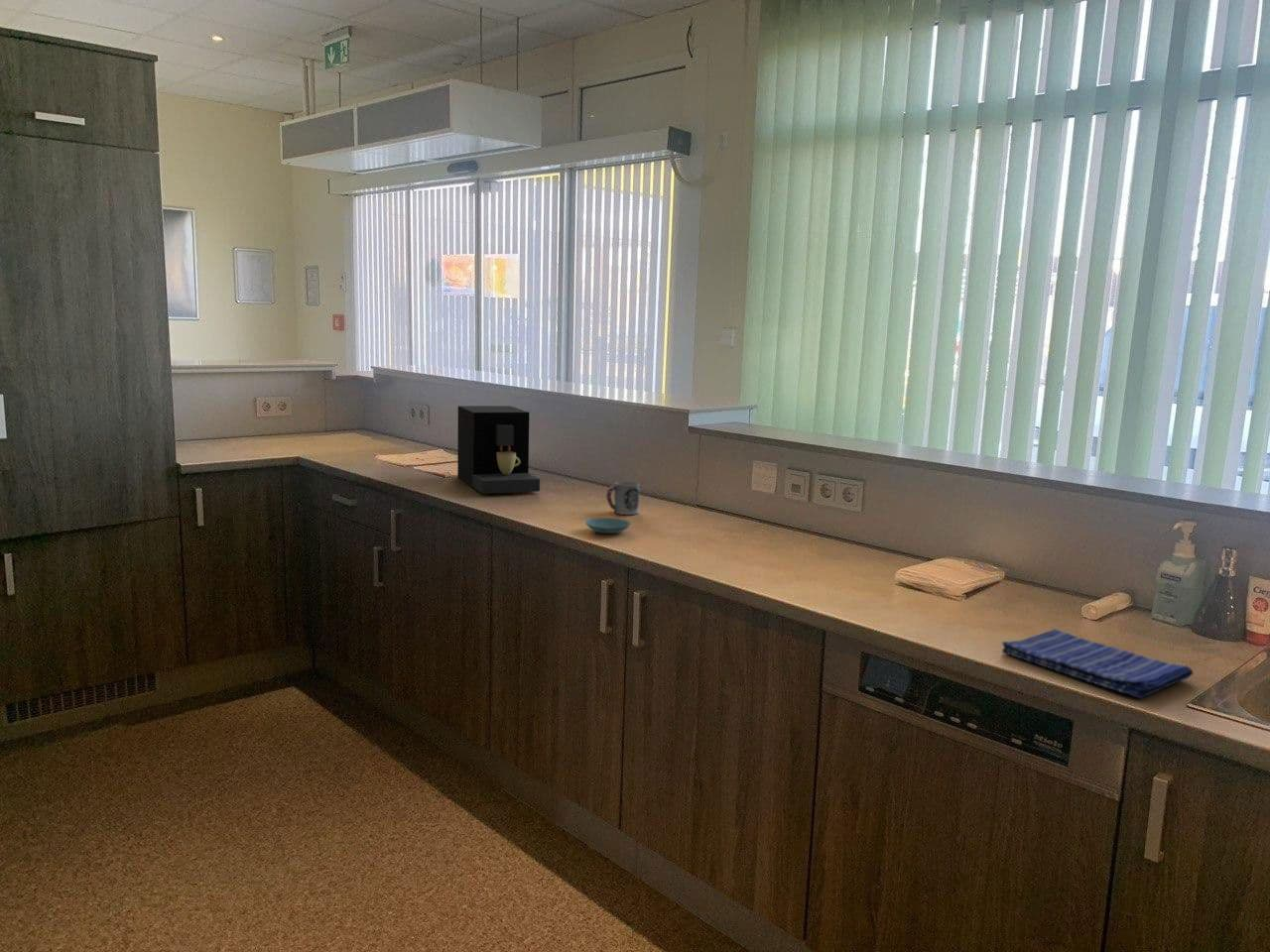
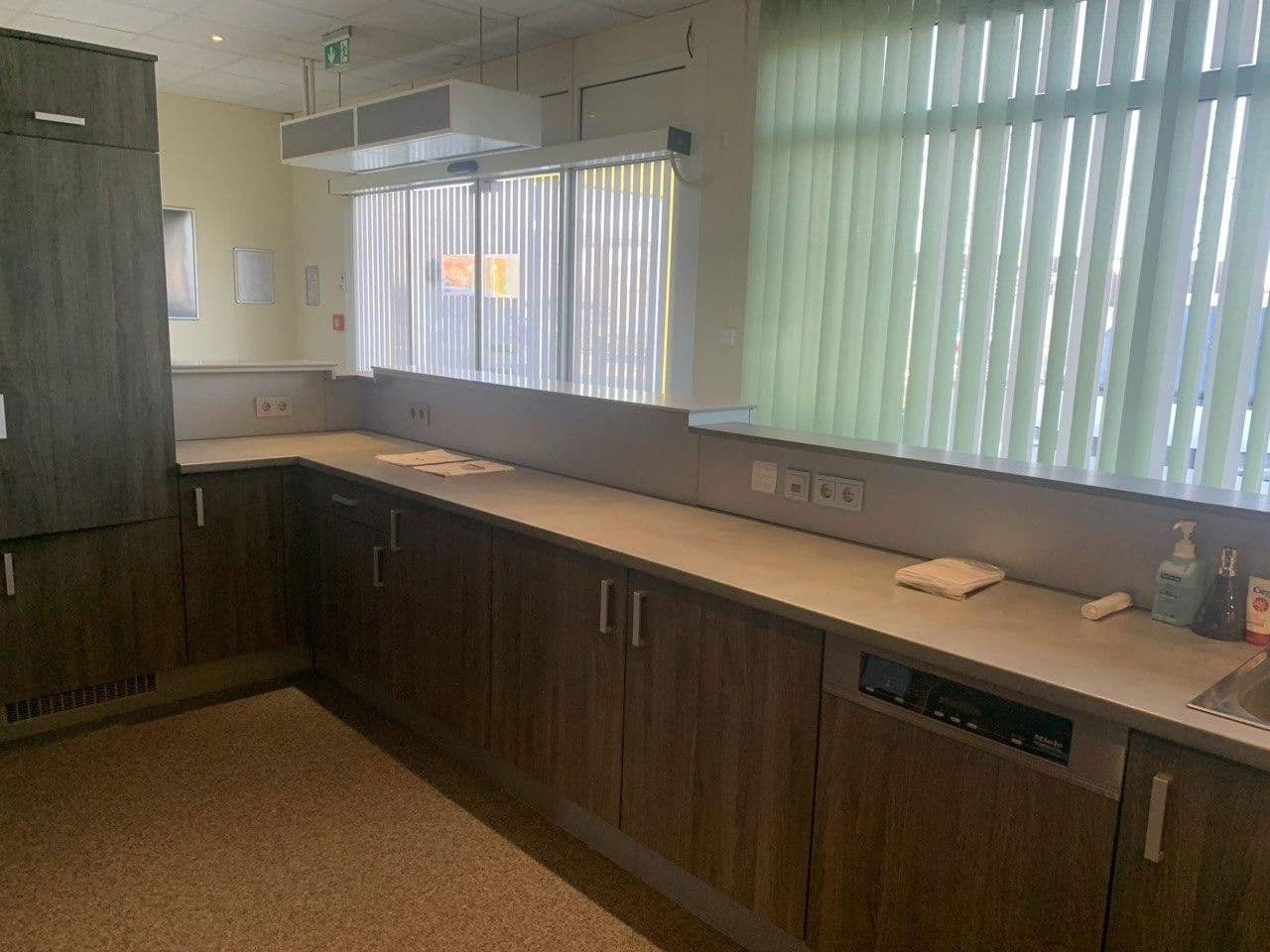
- cup (621, 498)
- saucer (607, 527)
- coffee maker (496, 447)
- dish towel (1094, 657)
